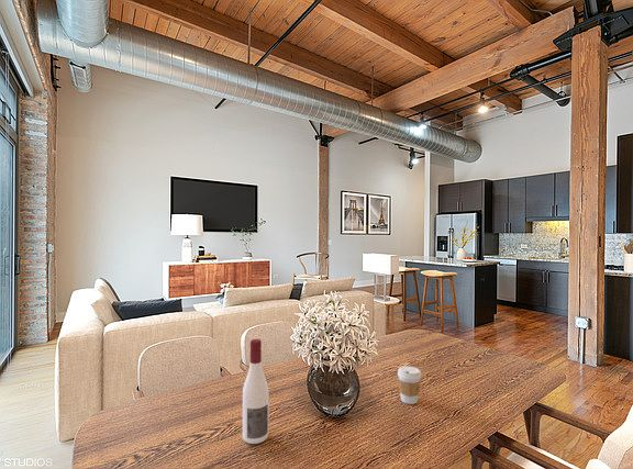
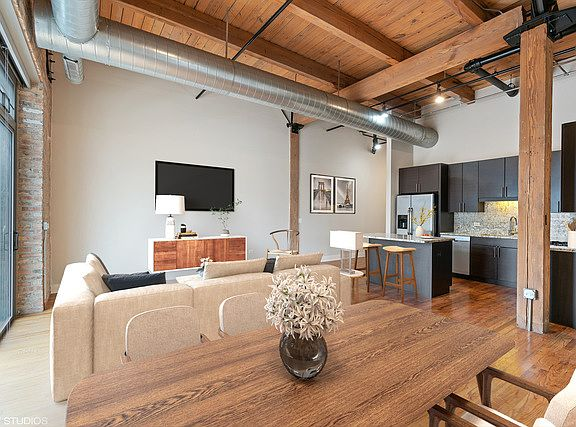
- alcohol (255, 388)
- coffee cup (409, 384)
